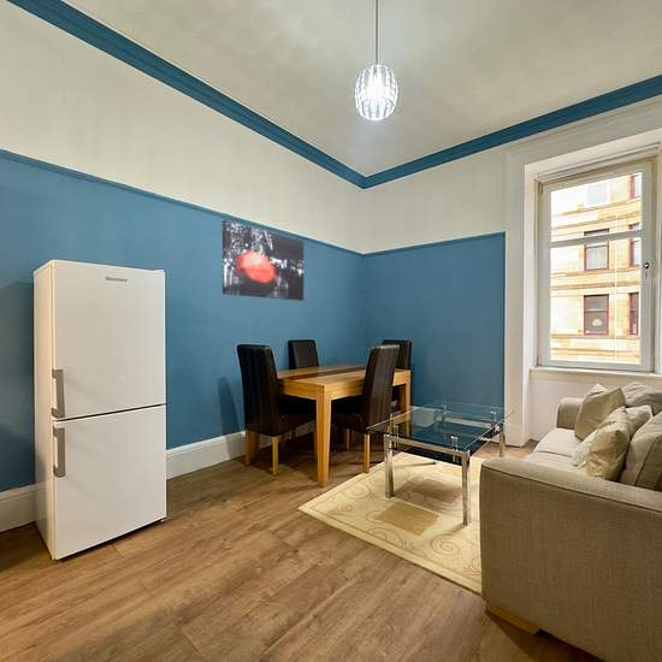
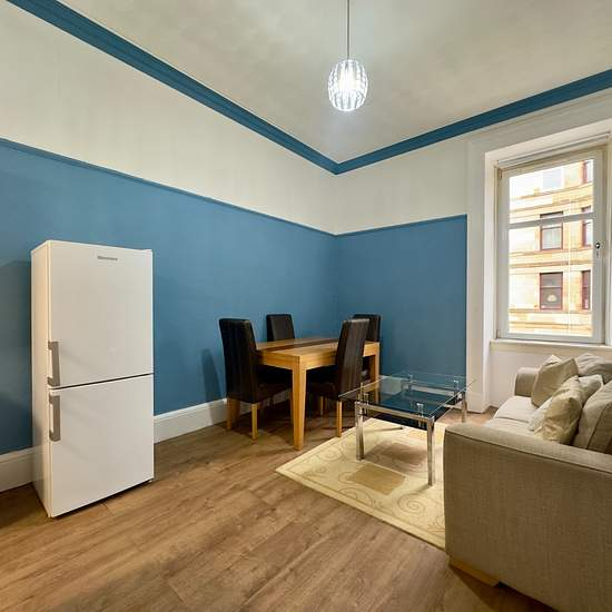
- wall art (267, 265)
